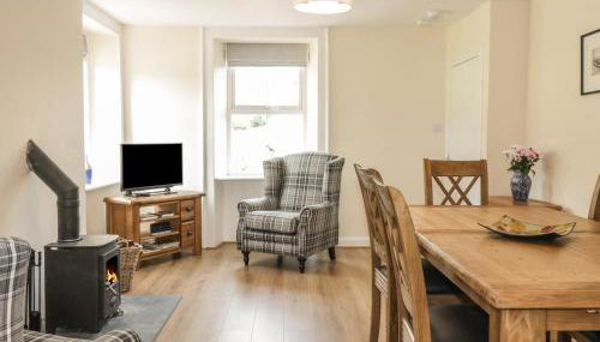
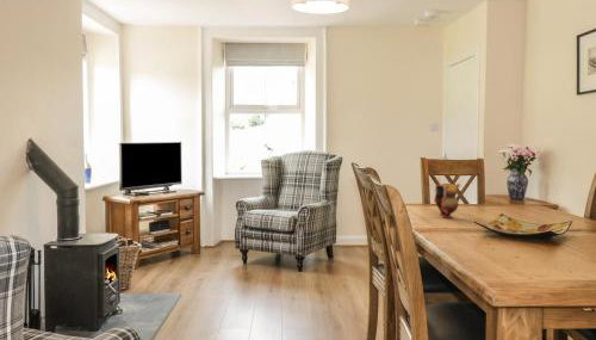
+ teapot (445, 197)
